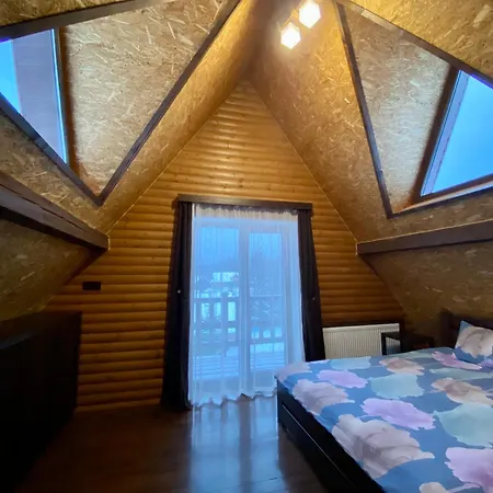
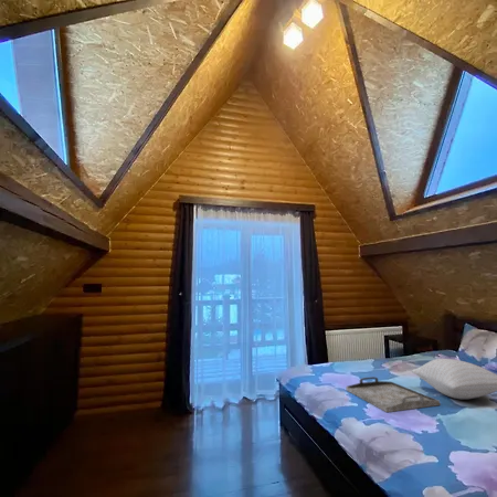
+ serving tray (389, 391)
+ pillow (457, 378)
